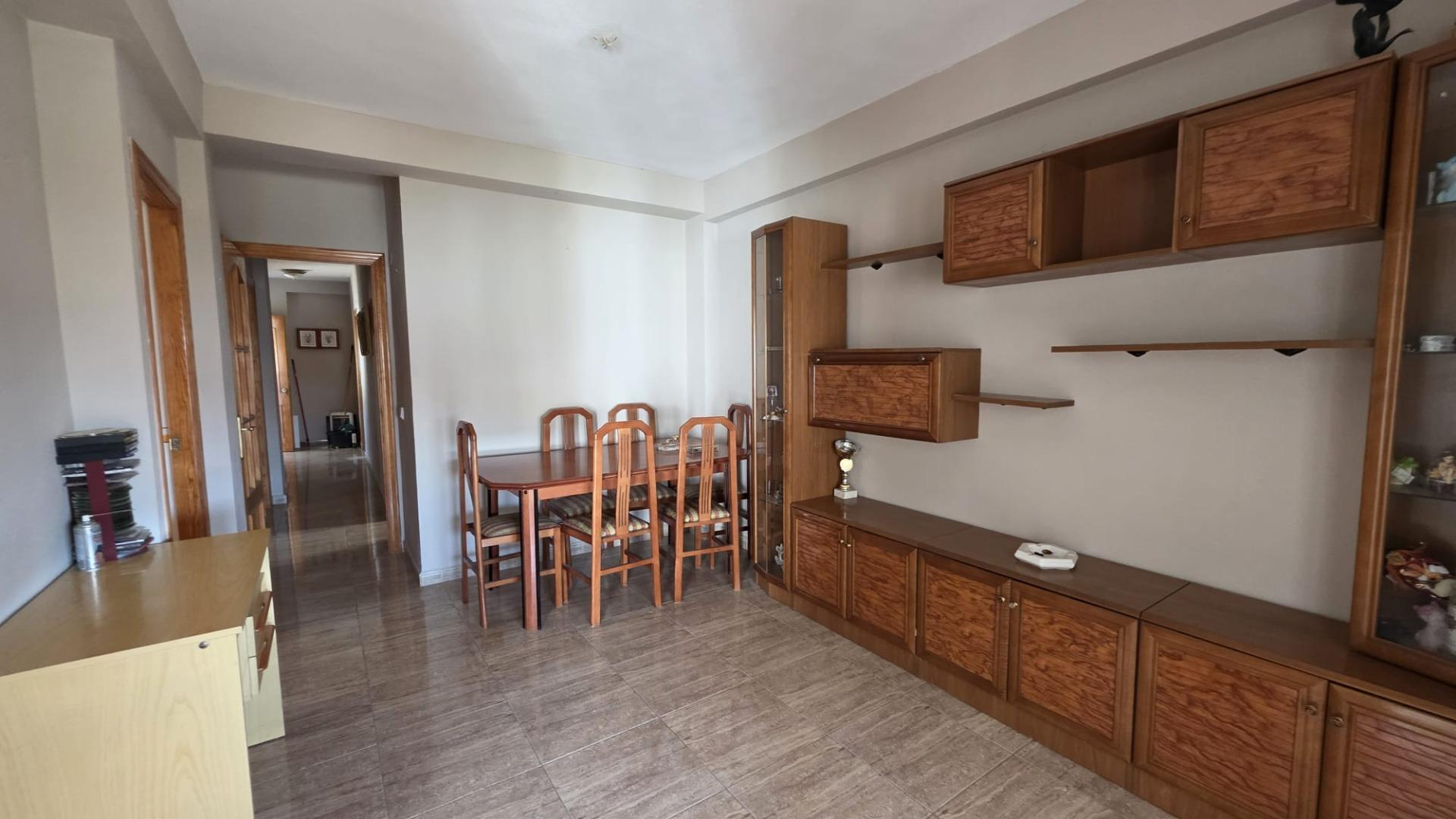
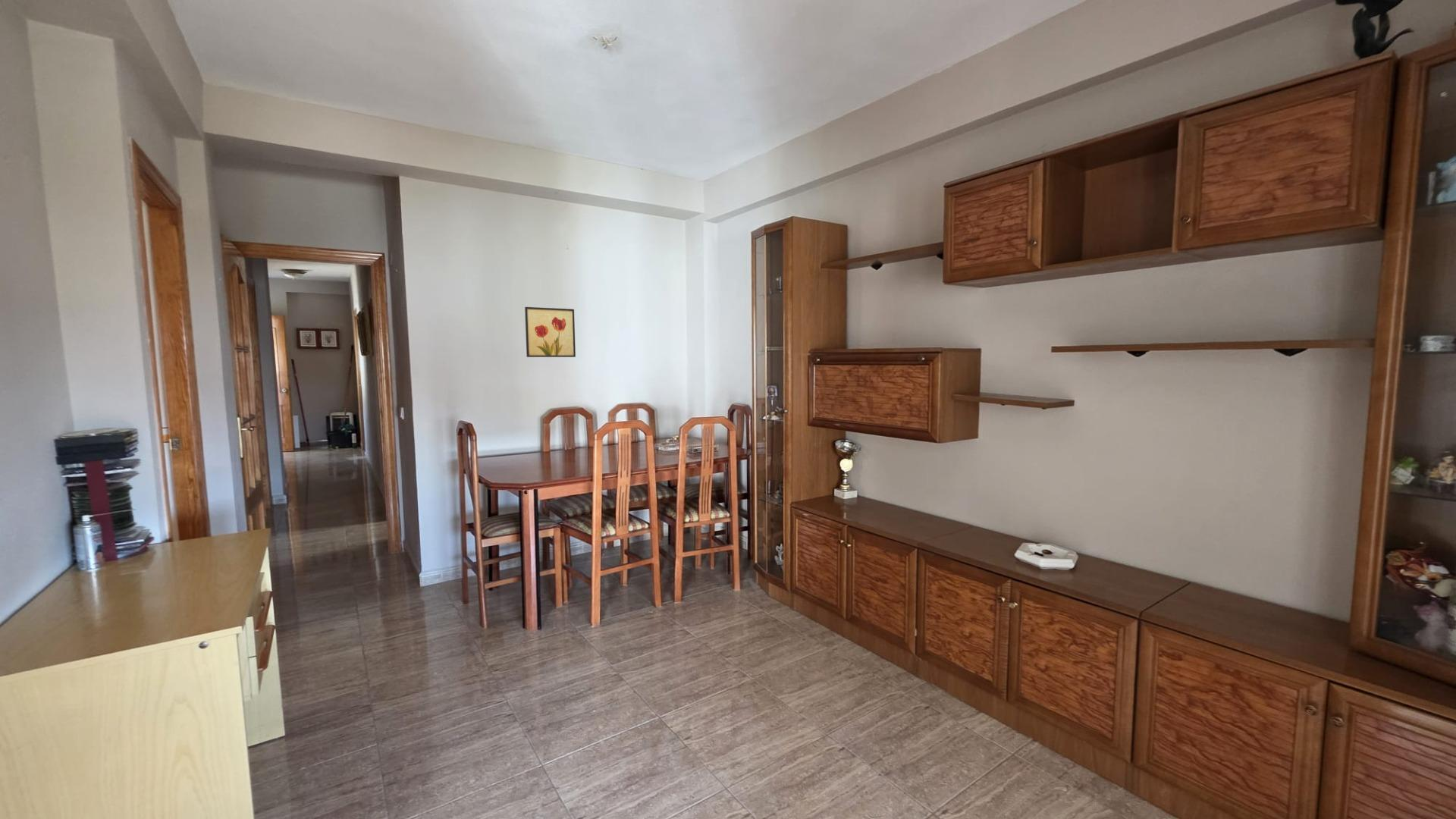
+ wall art (550, 332)
